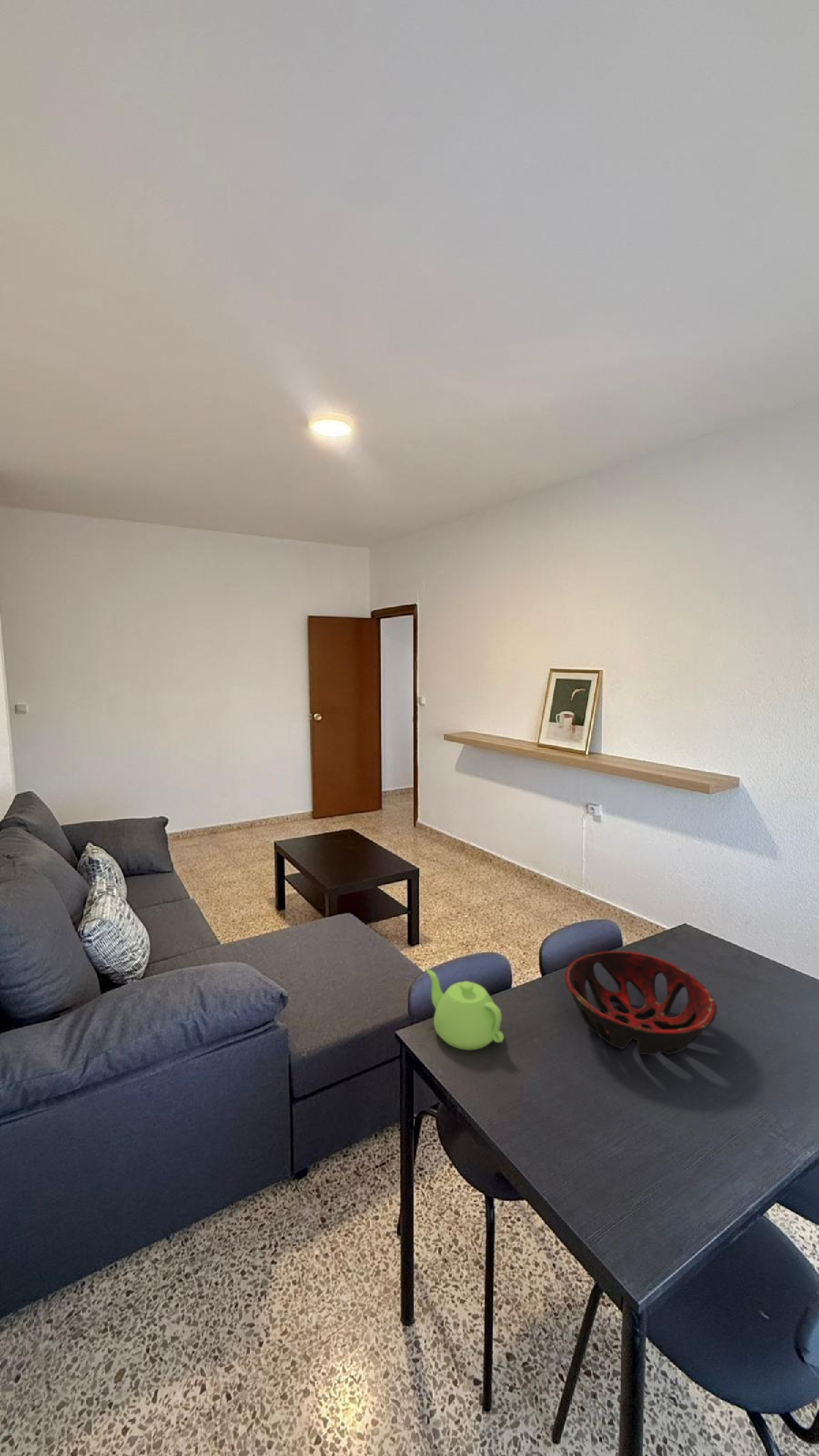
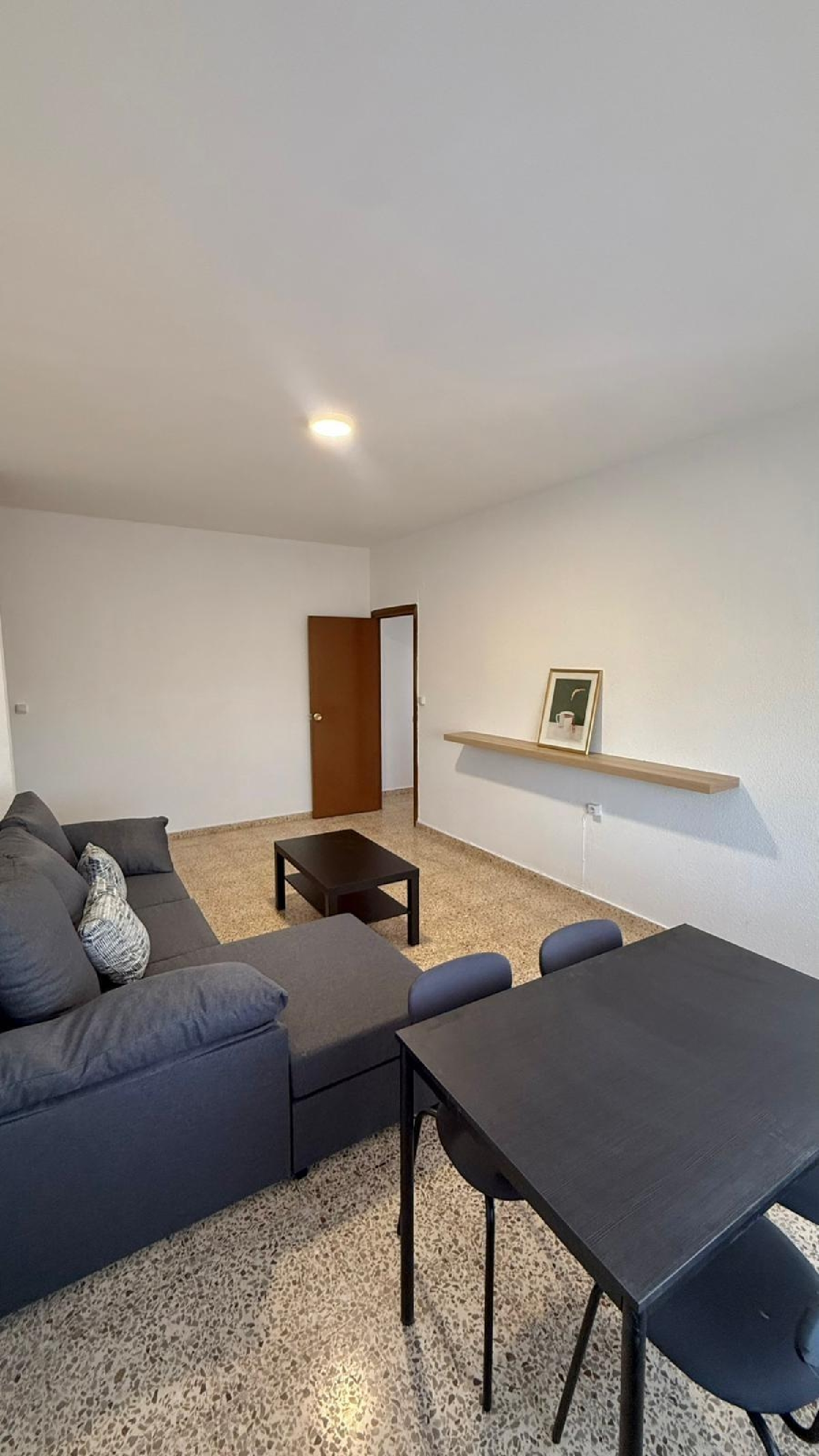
- decorative bowl (636, 1008)
- teapot (463, 1006)
